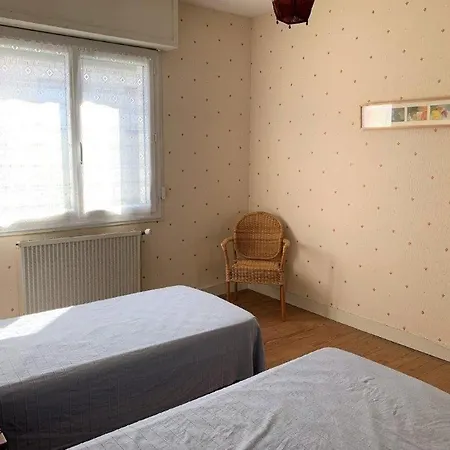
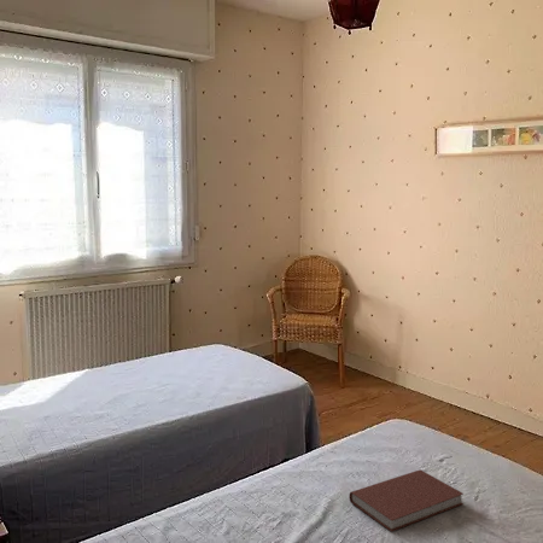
+ book (405, 497)
